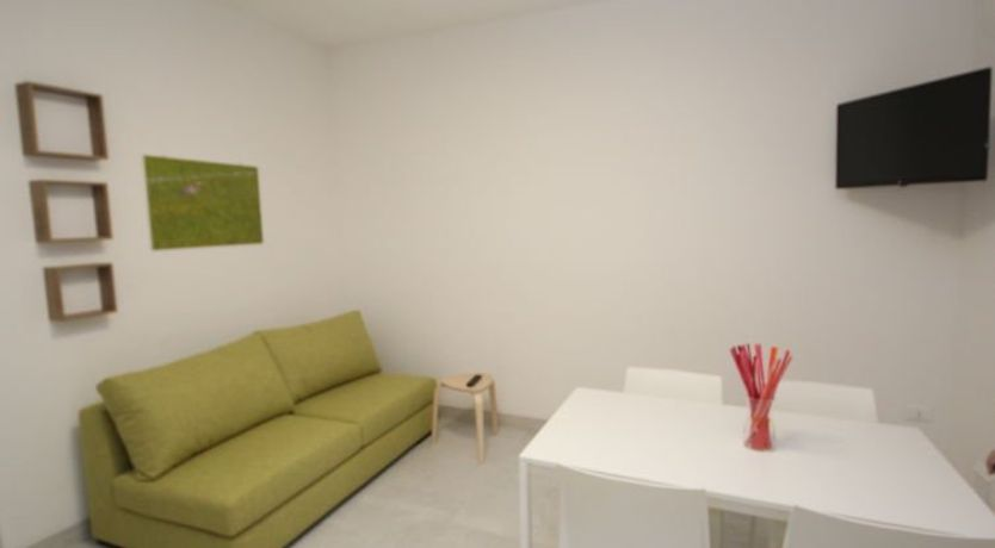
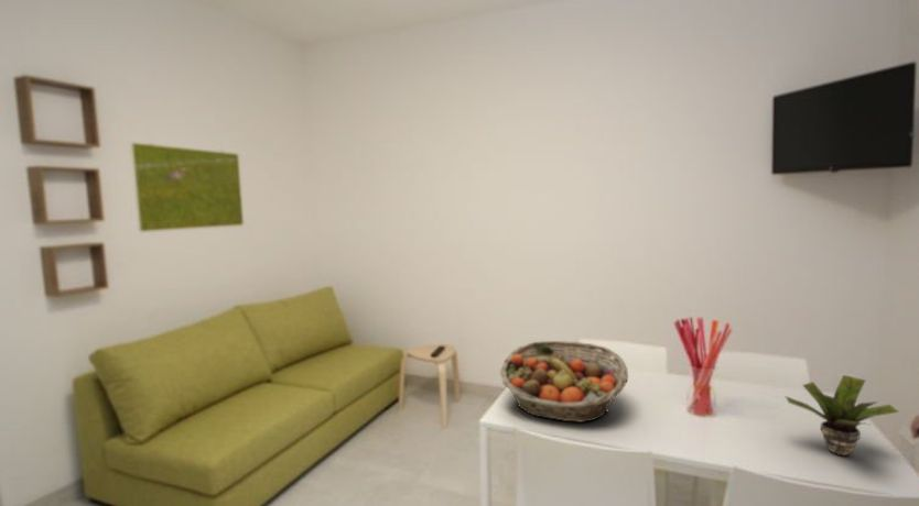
+ potted plant (837, 417)
+ fruit basket (562, 378)
